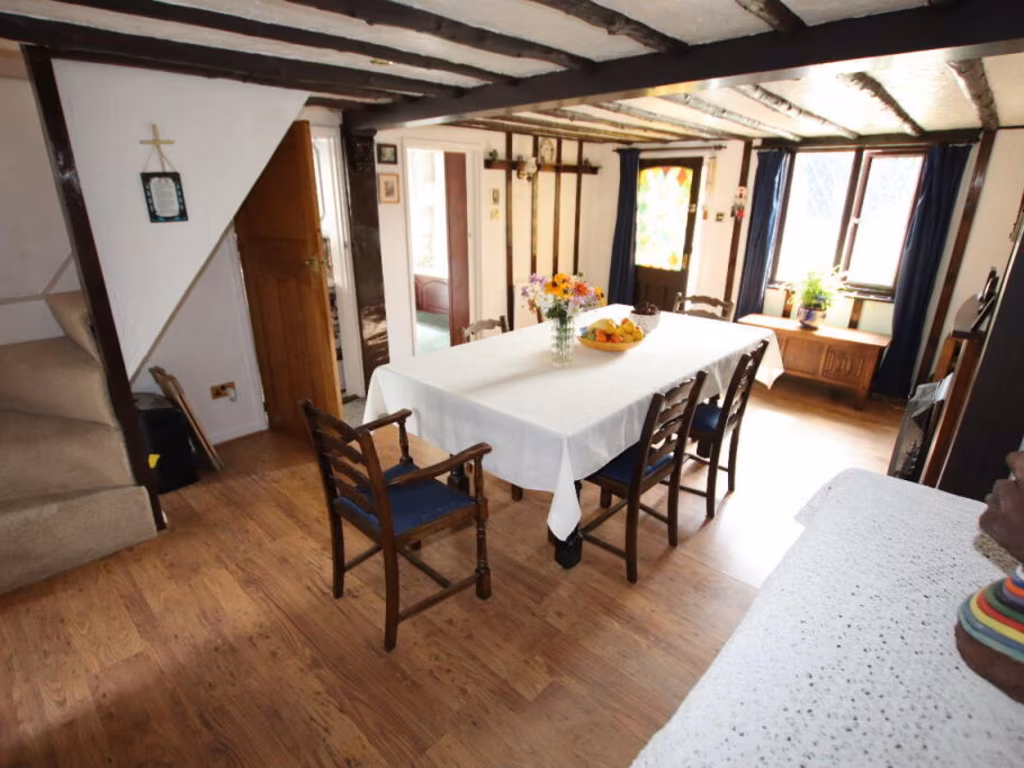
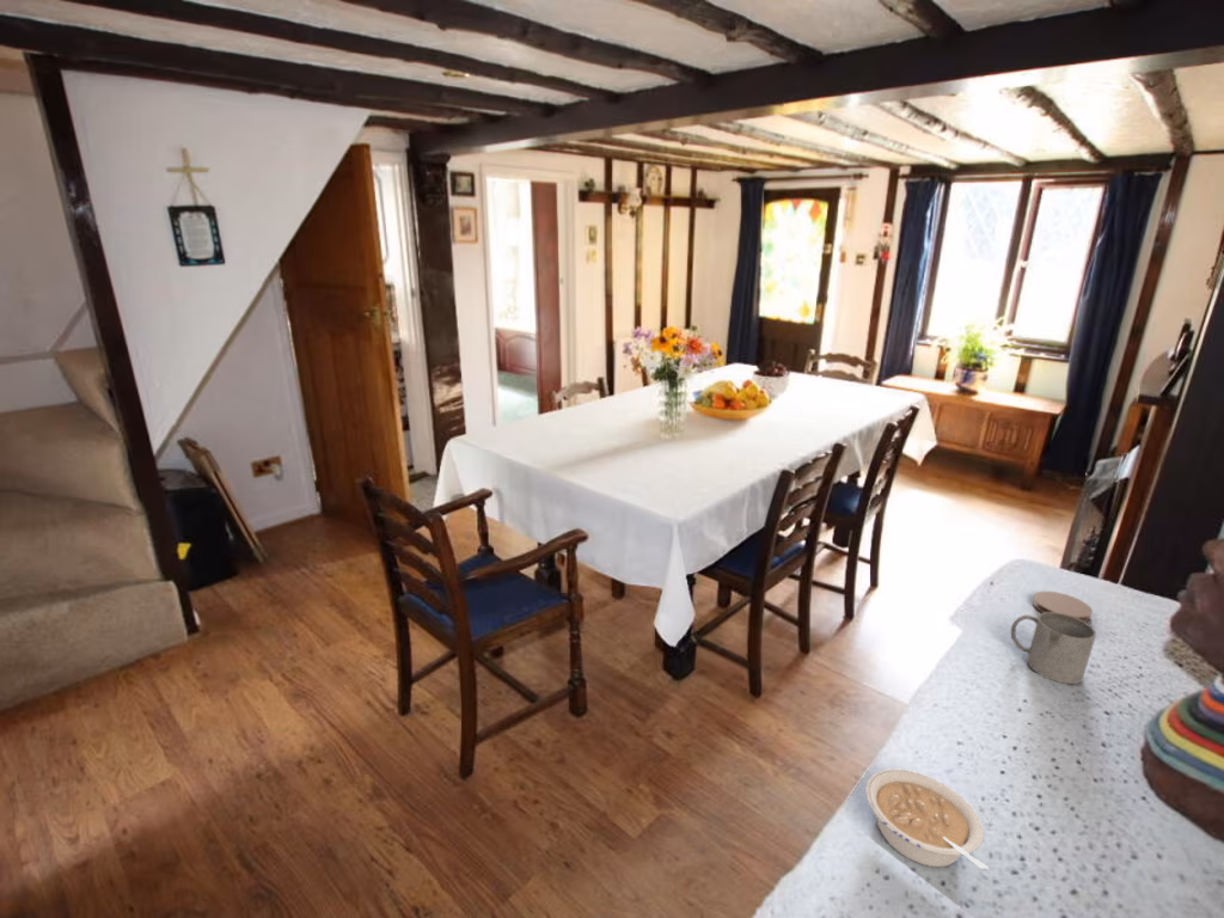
+ coaster (1061, 606)
+ legume (924, 821)
+ mug (1048, 642)
